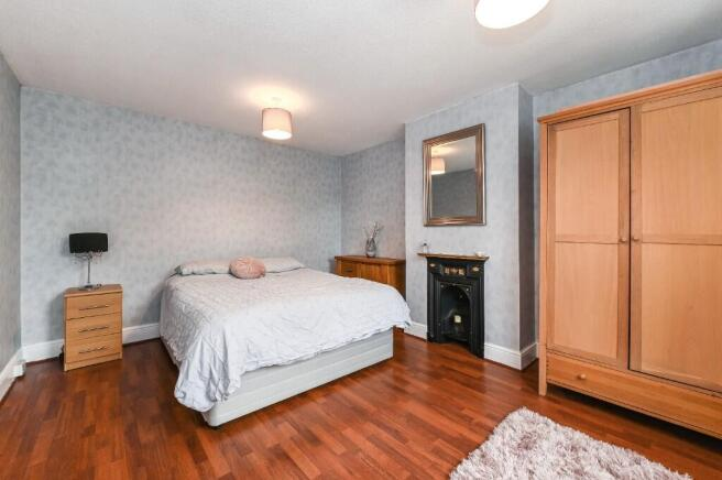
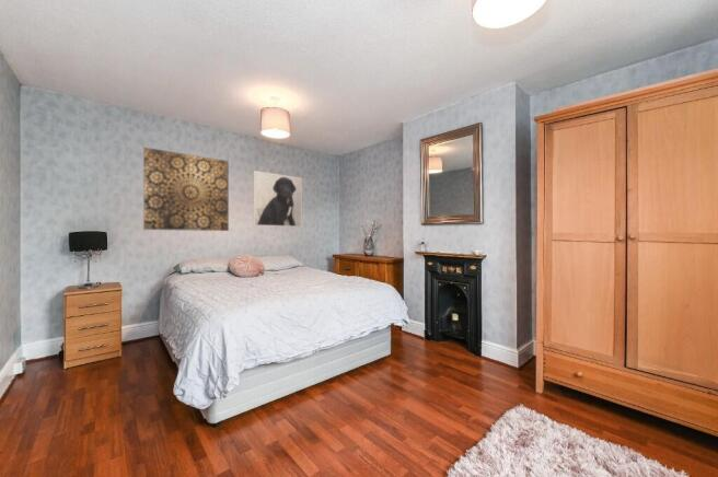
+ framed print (278, 200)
+ wall art (189, 193)
